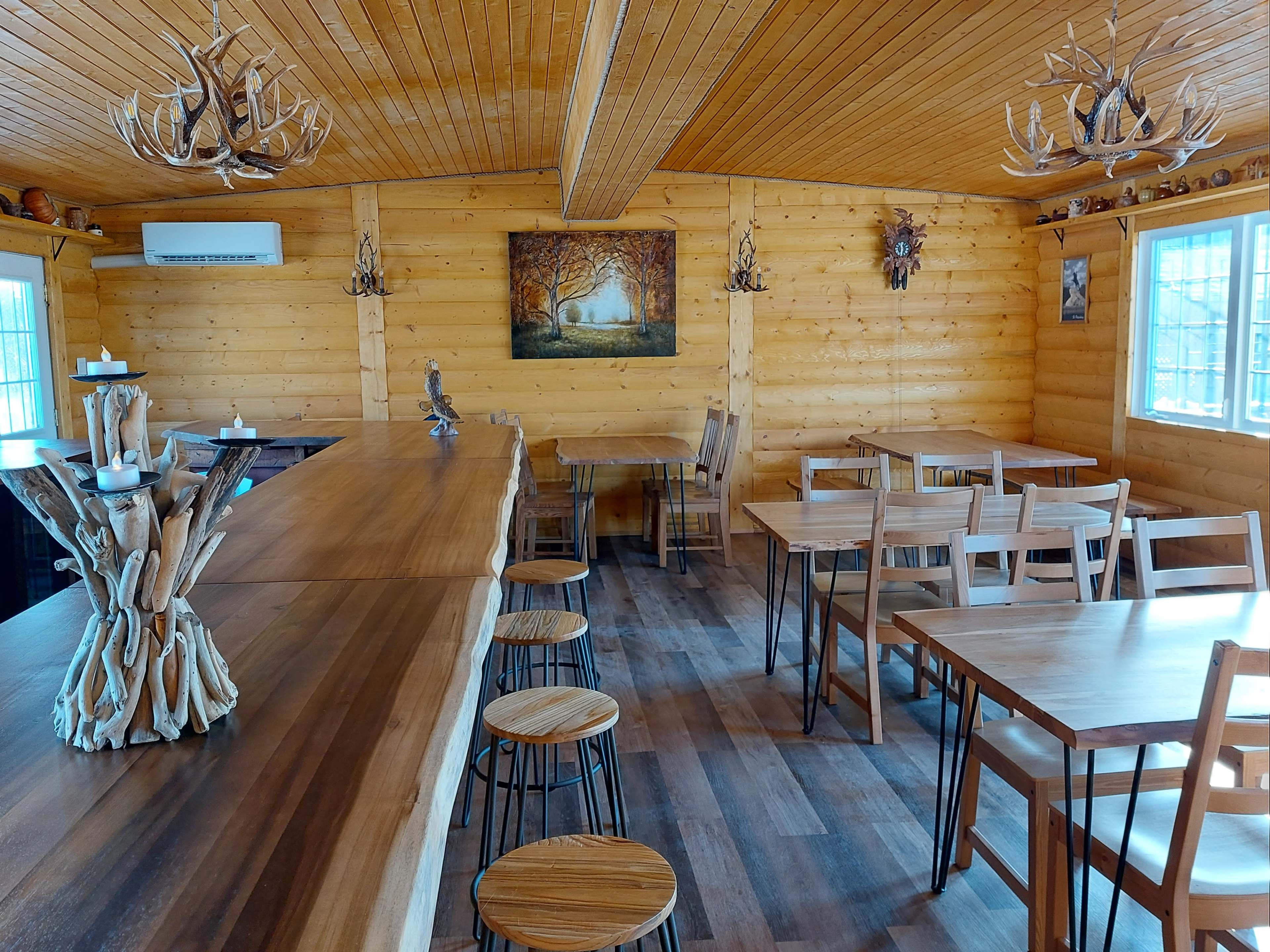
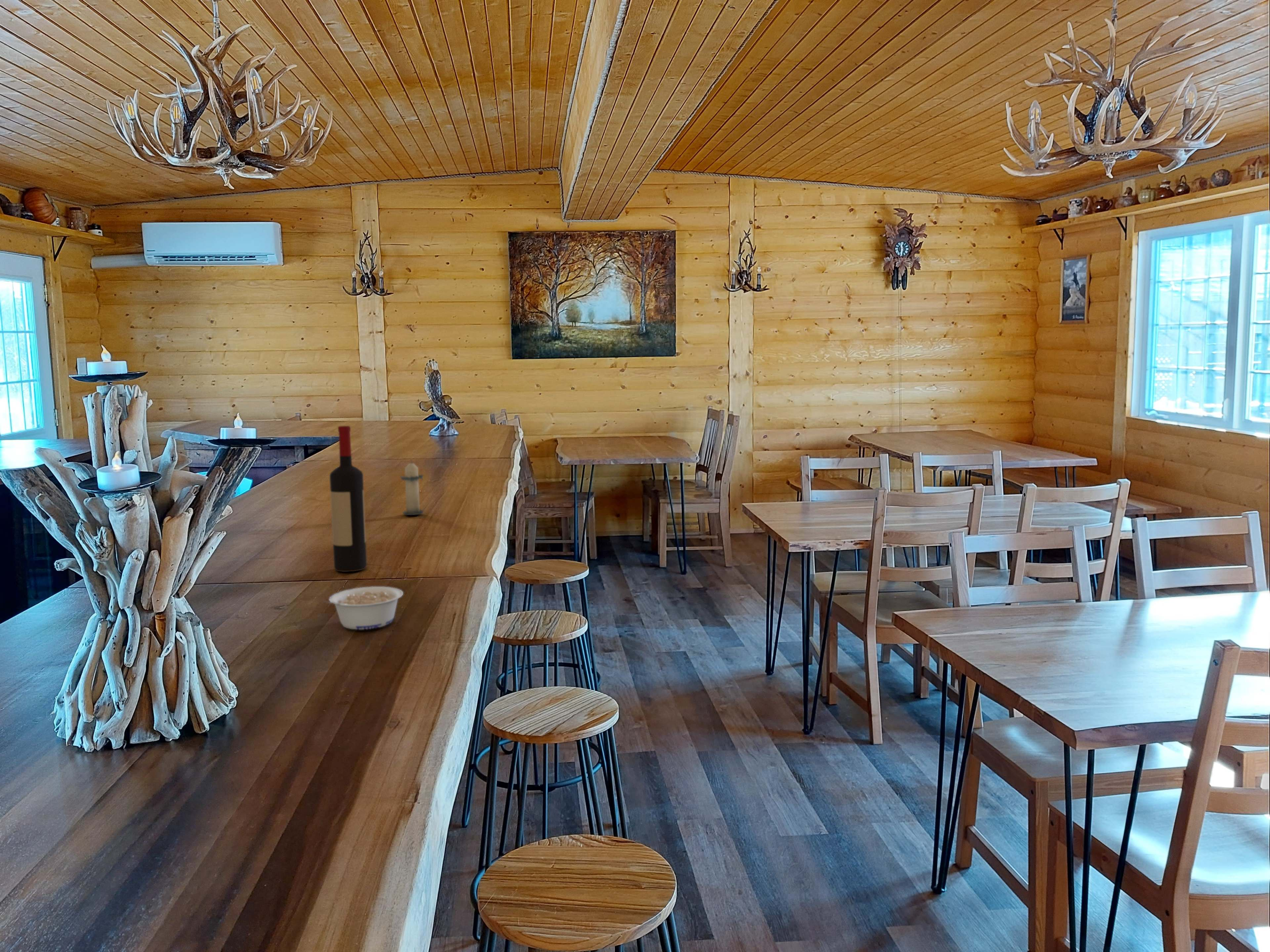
+ legume (366, 607)
+ wine bottle (347, 498)
+ candle (412, 487)
